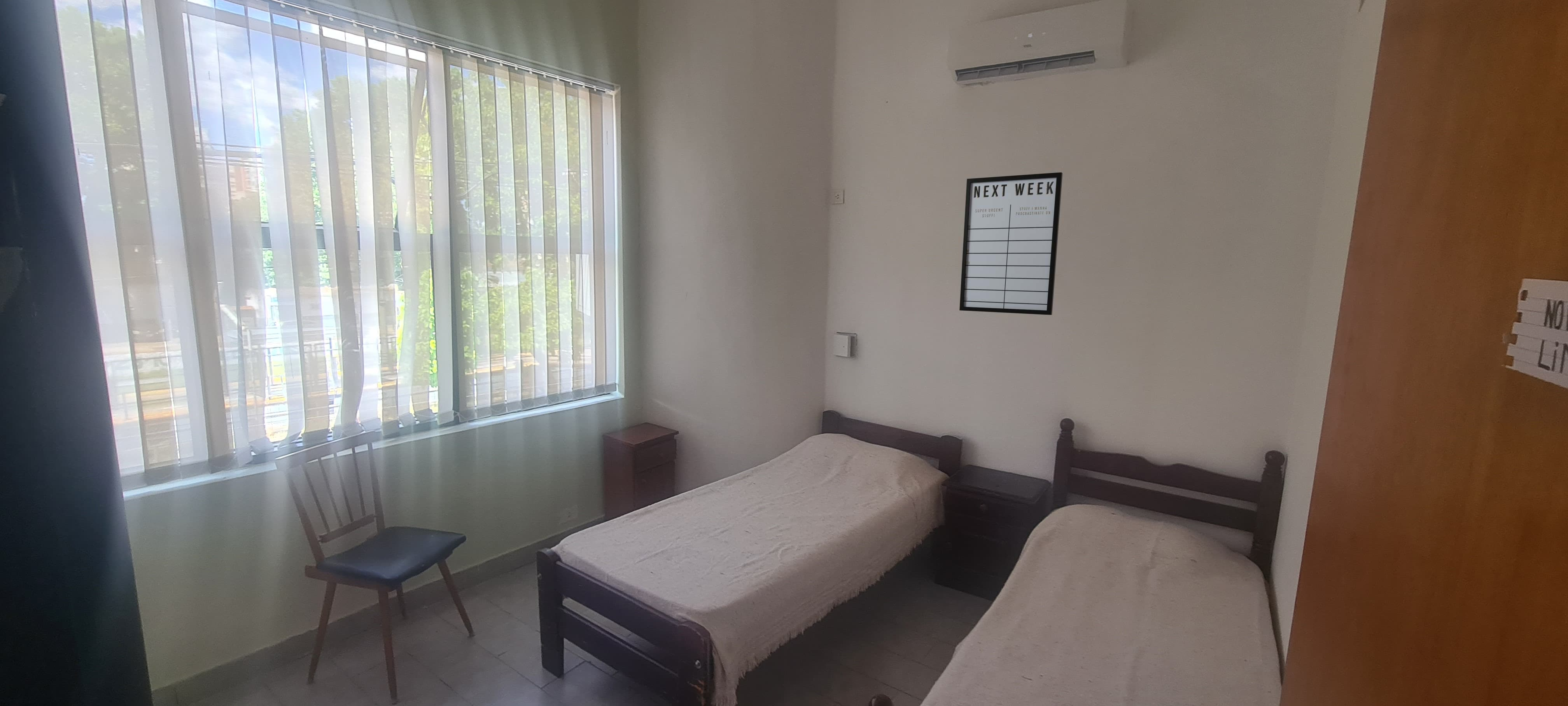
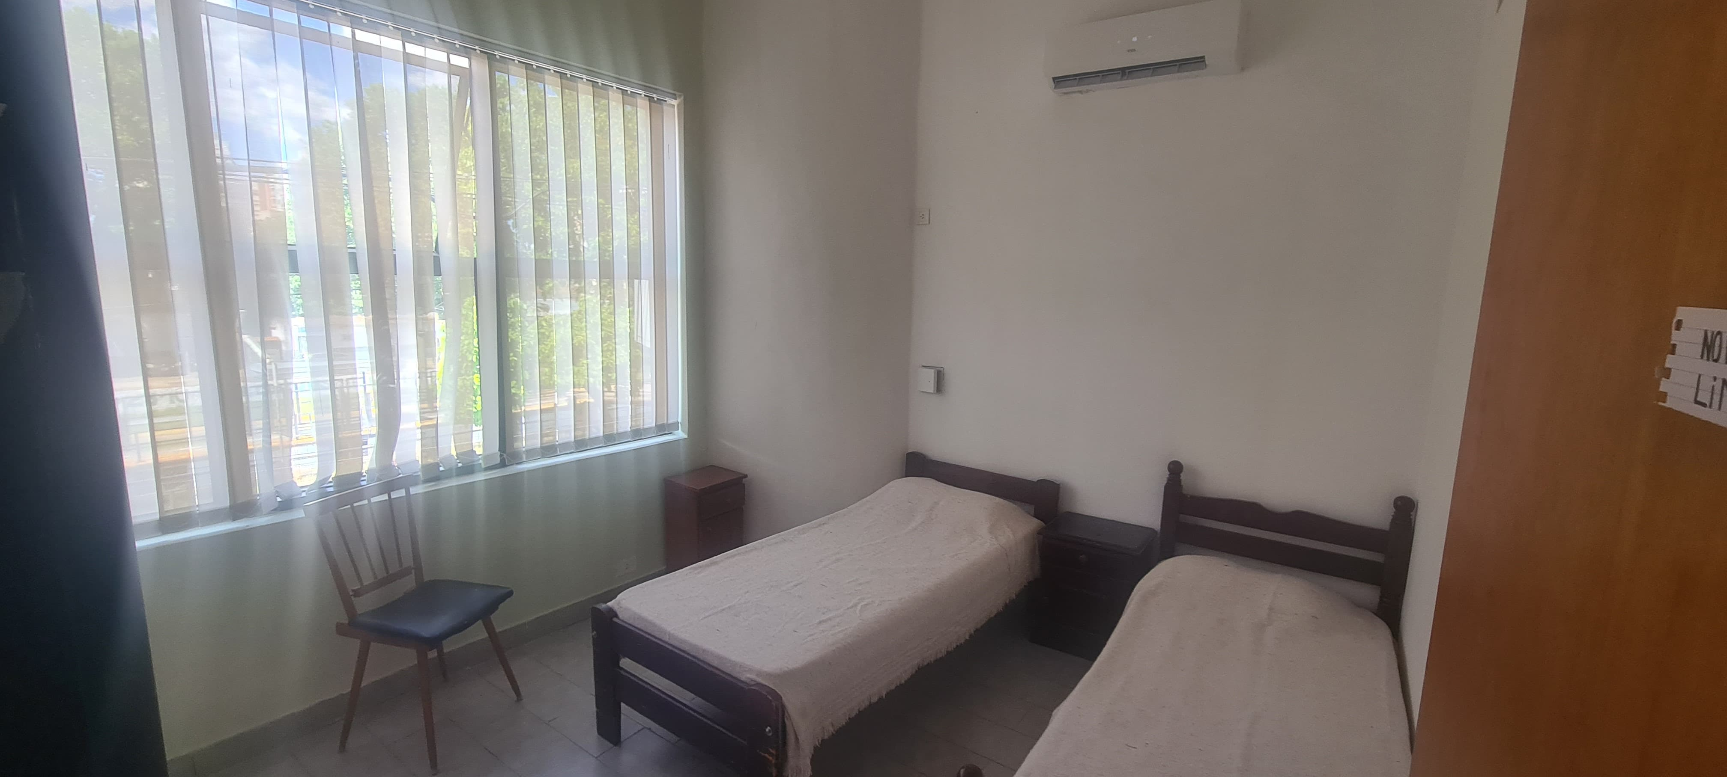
- writing board (1008, 245)
